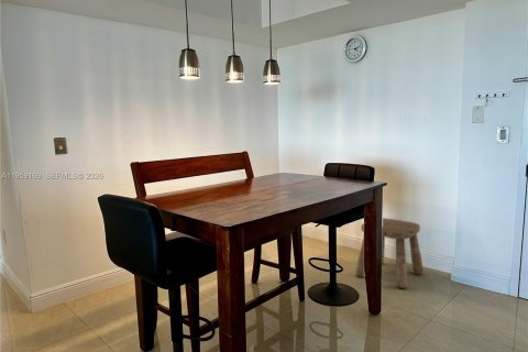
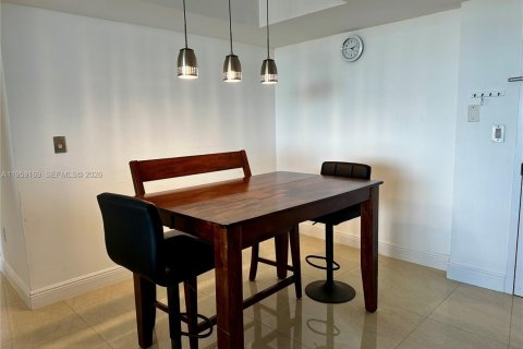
- stool (384, 249)
